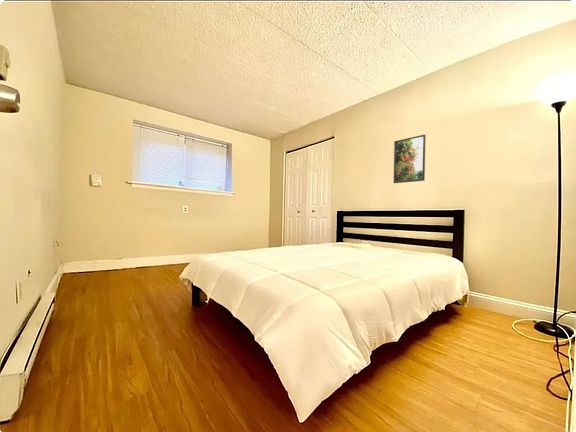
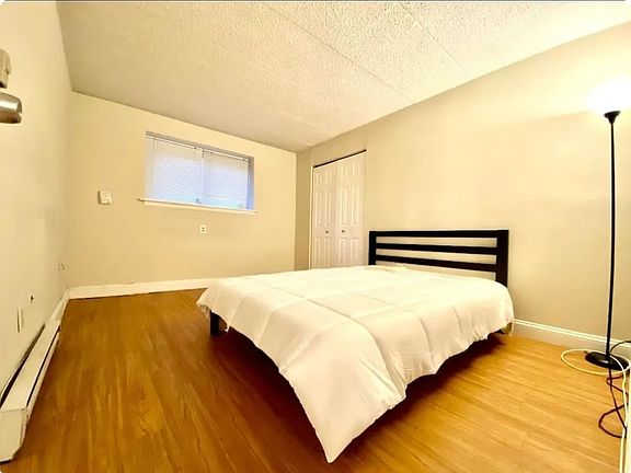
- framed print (408, 160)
